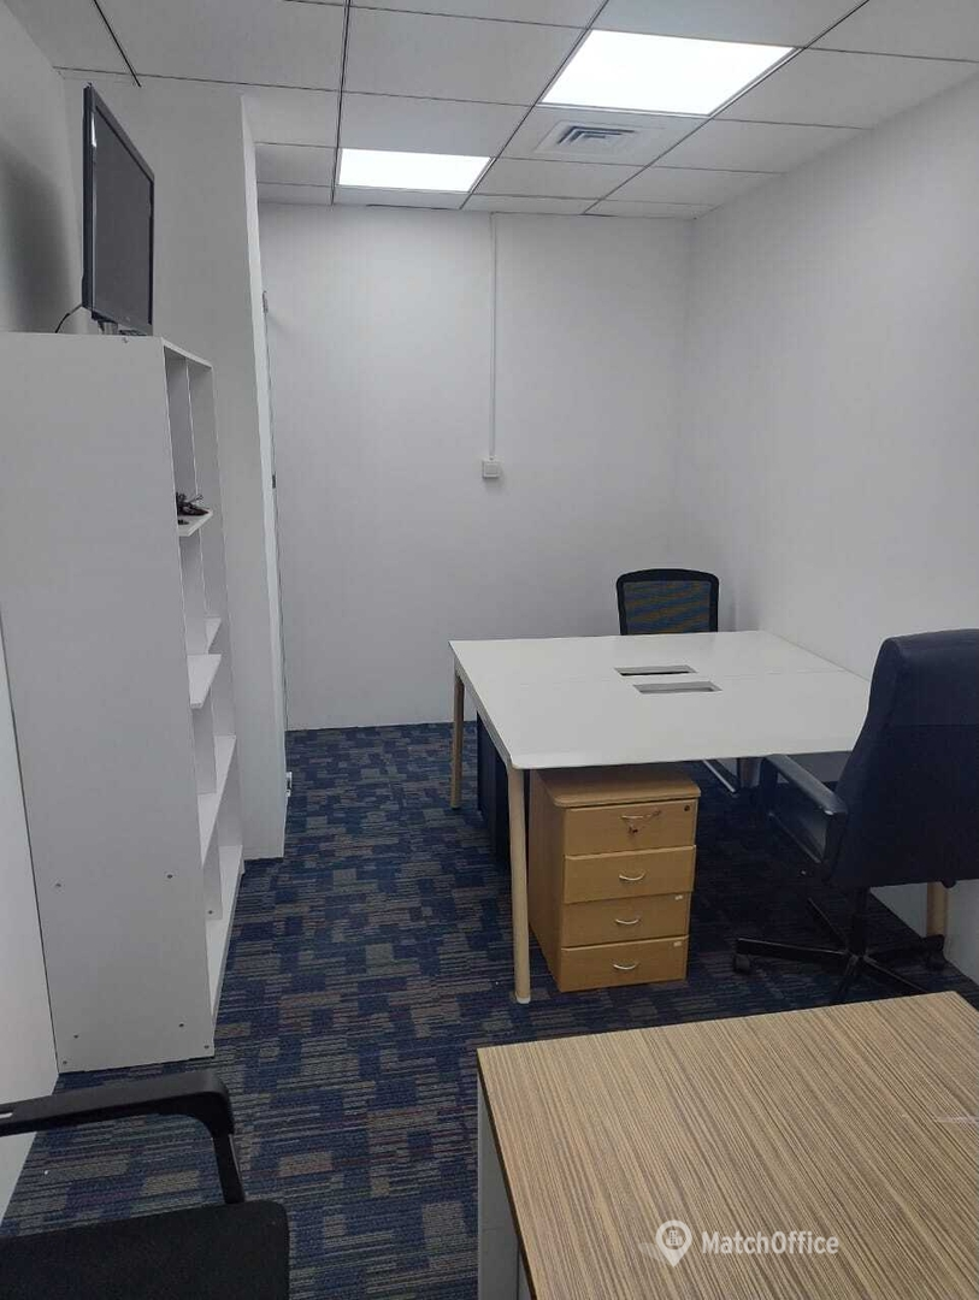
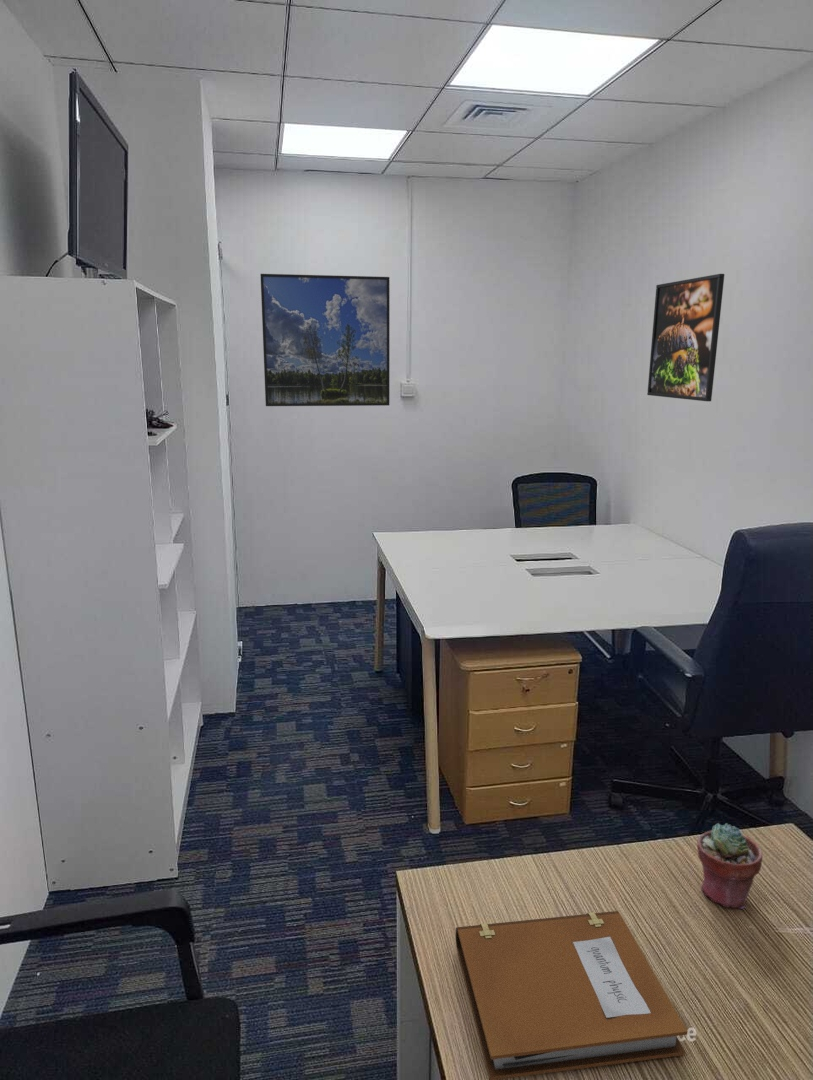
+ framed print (327, 341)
+ notebook (565, 982)
+ potted succulent (728, 860)
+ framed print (682, 340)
